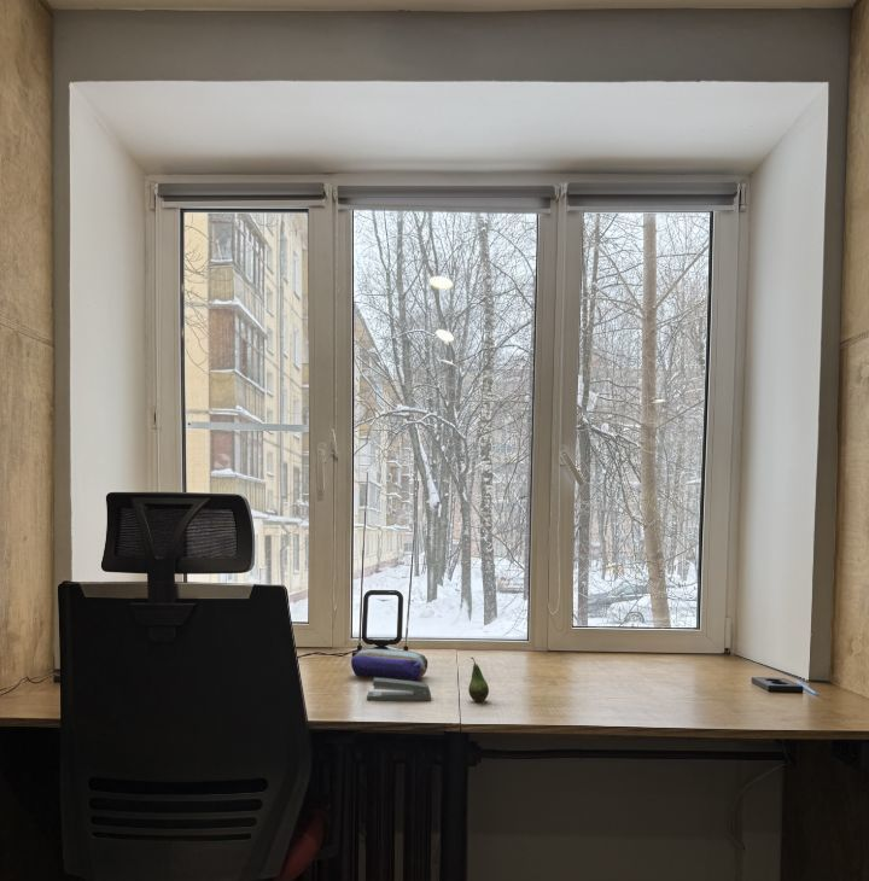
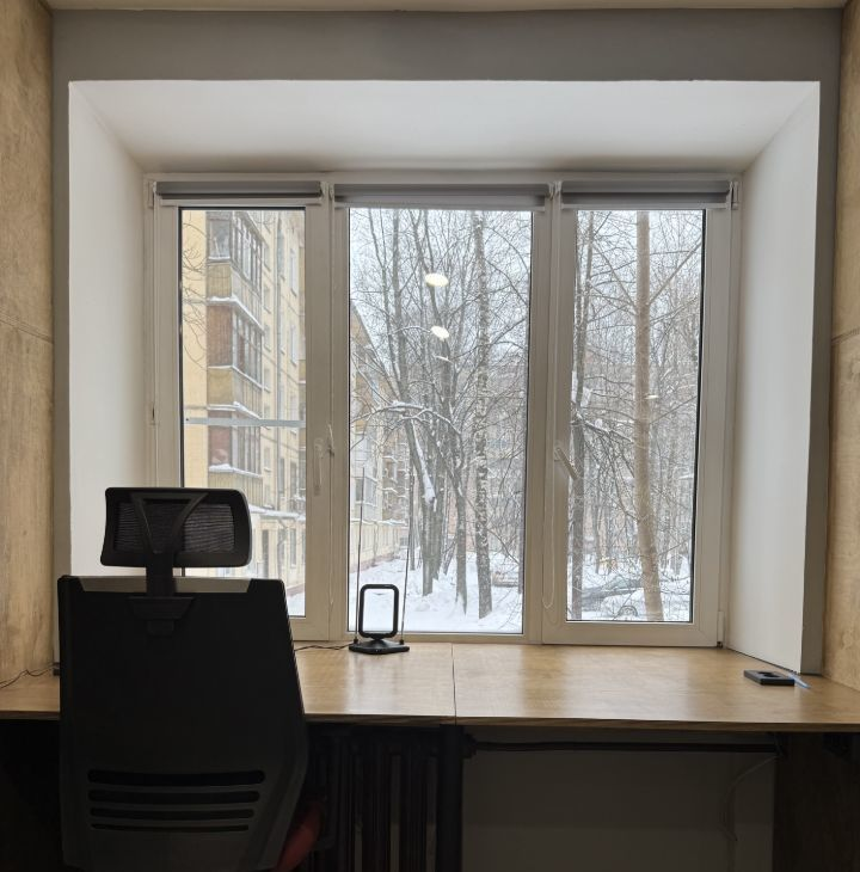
- pencil case (389, 664)
- stapler (398, 688)
- fruit (478, 677)
